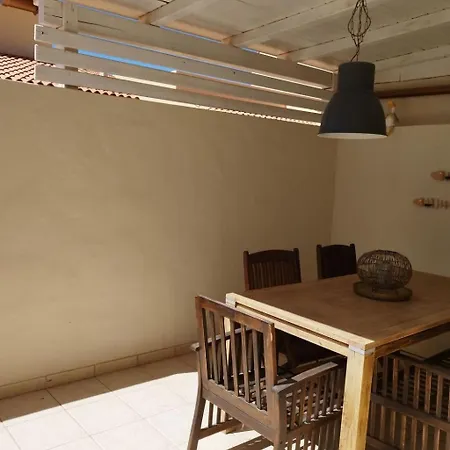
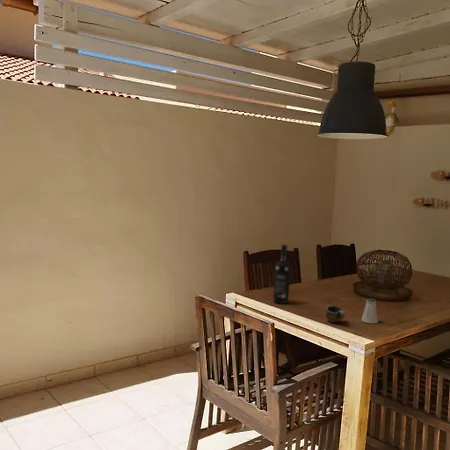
+ wine bottle (282, 273)
+ cup (335, 315)
+ saltshaker (370, 310)
